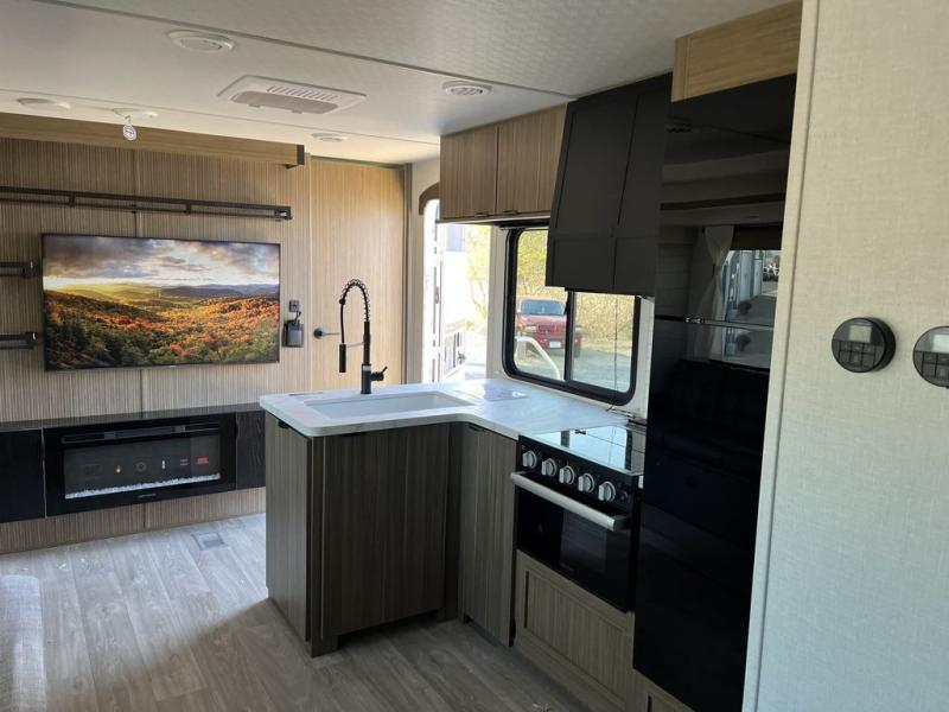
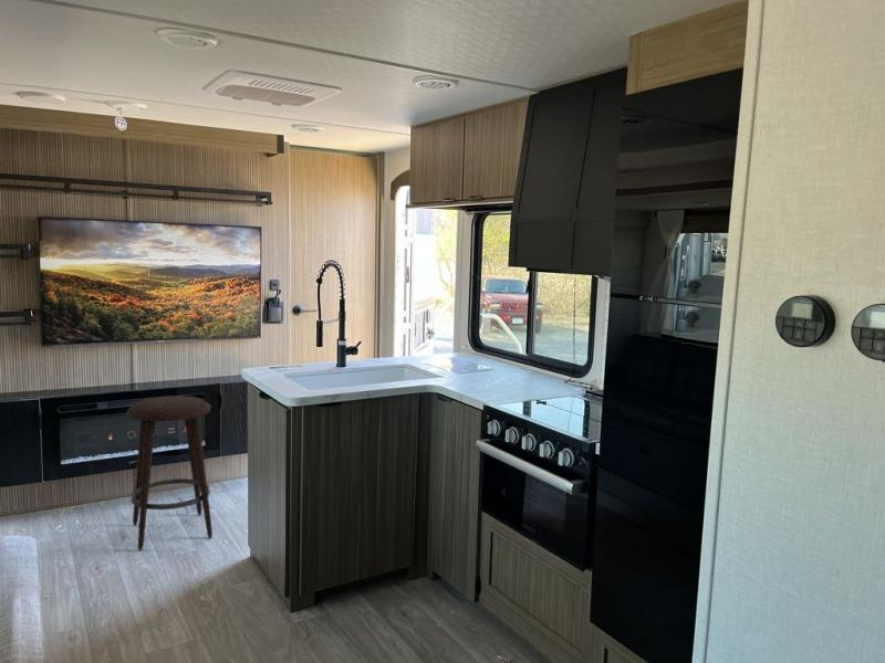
+ stool (174, 478)
